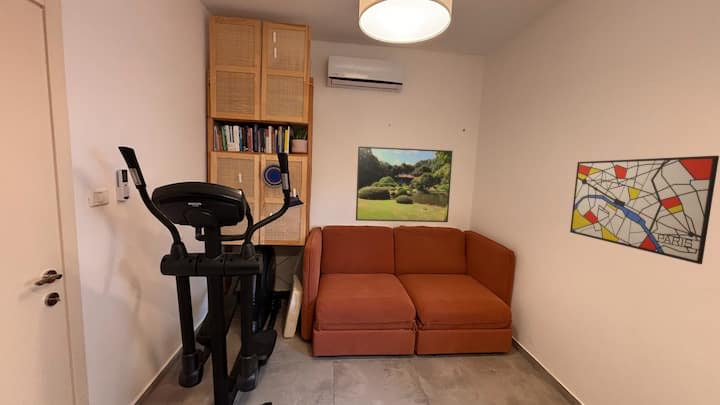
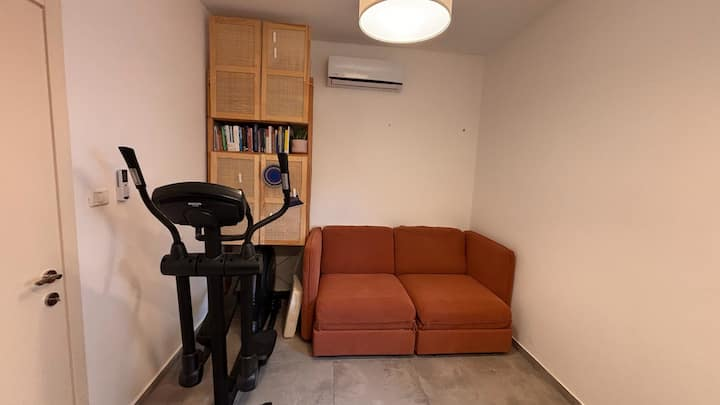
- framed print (404, 185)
- wall art (627, 202)
